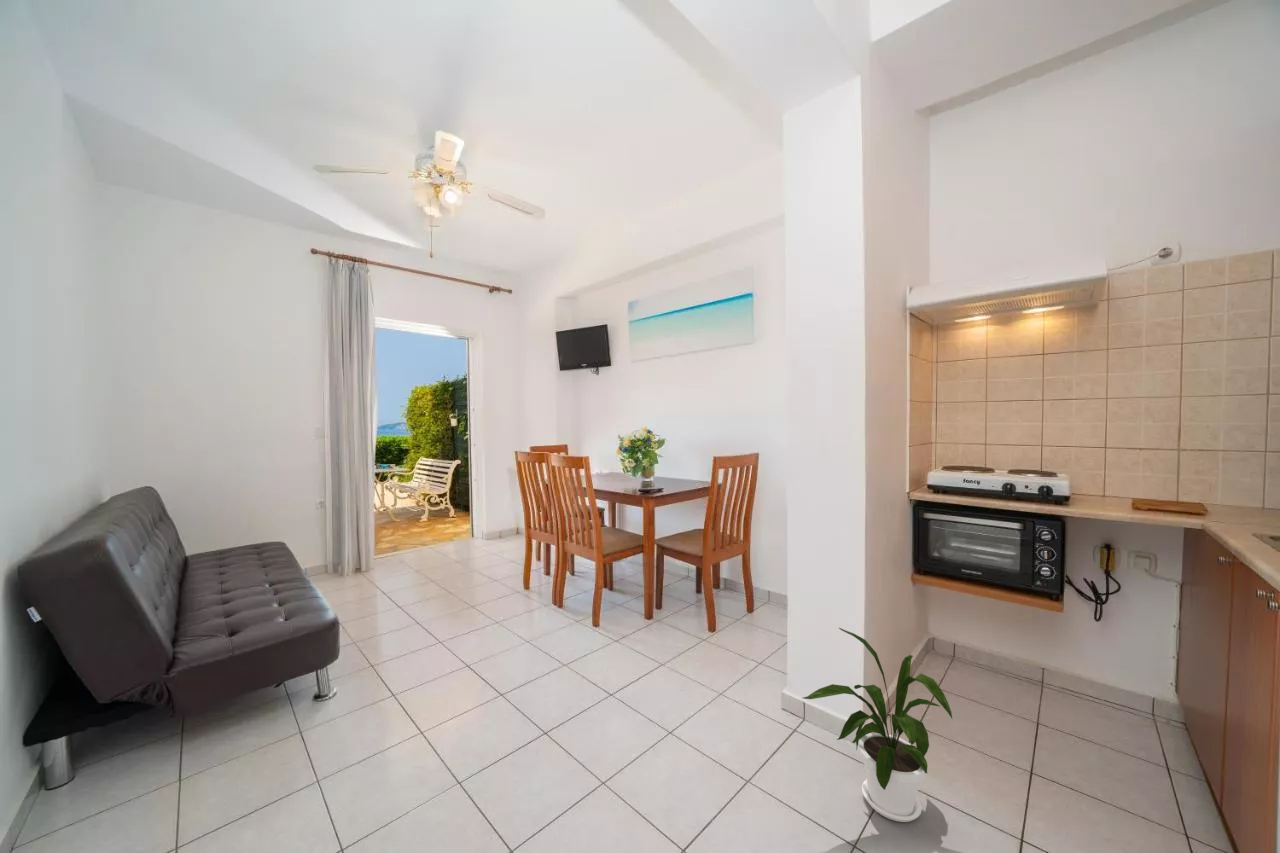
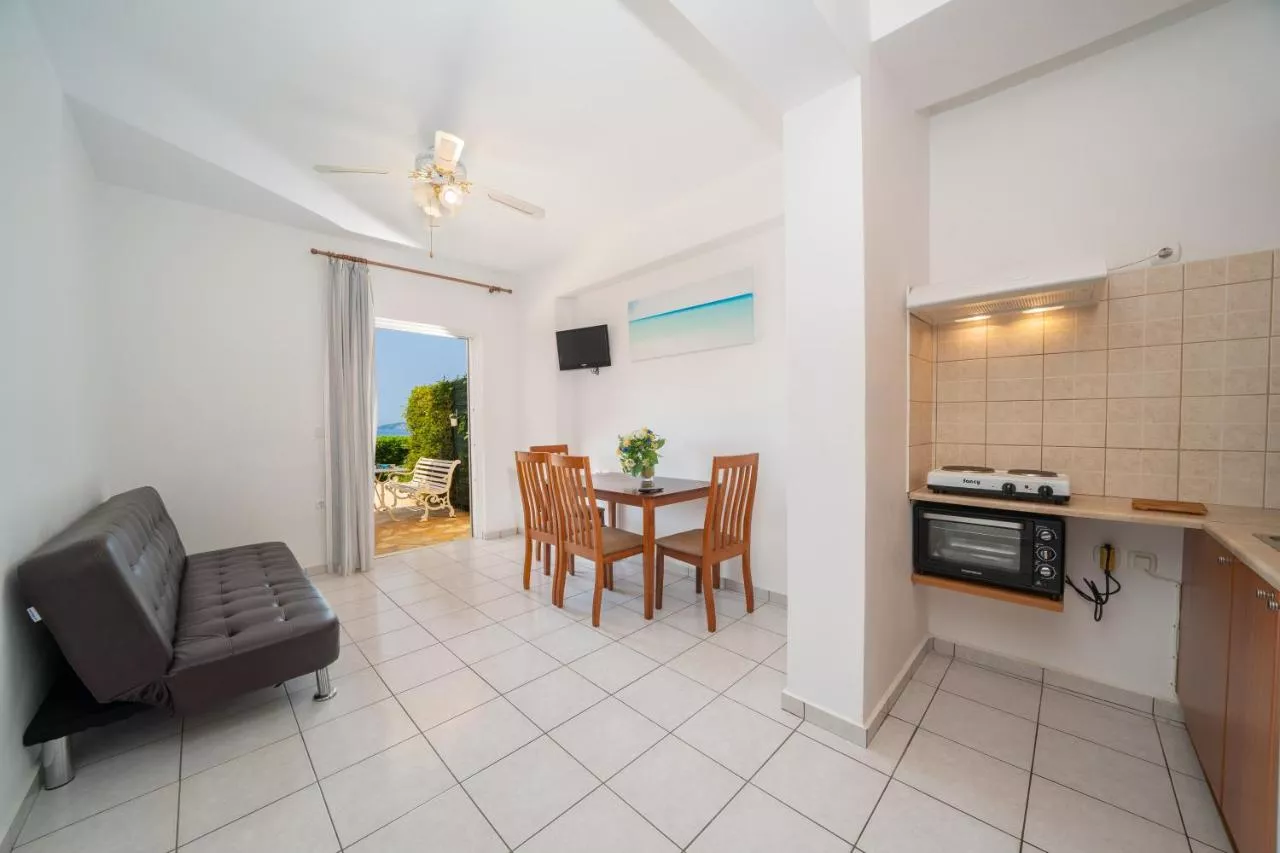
- house plant (886, 724)
